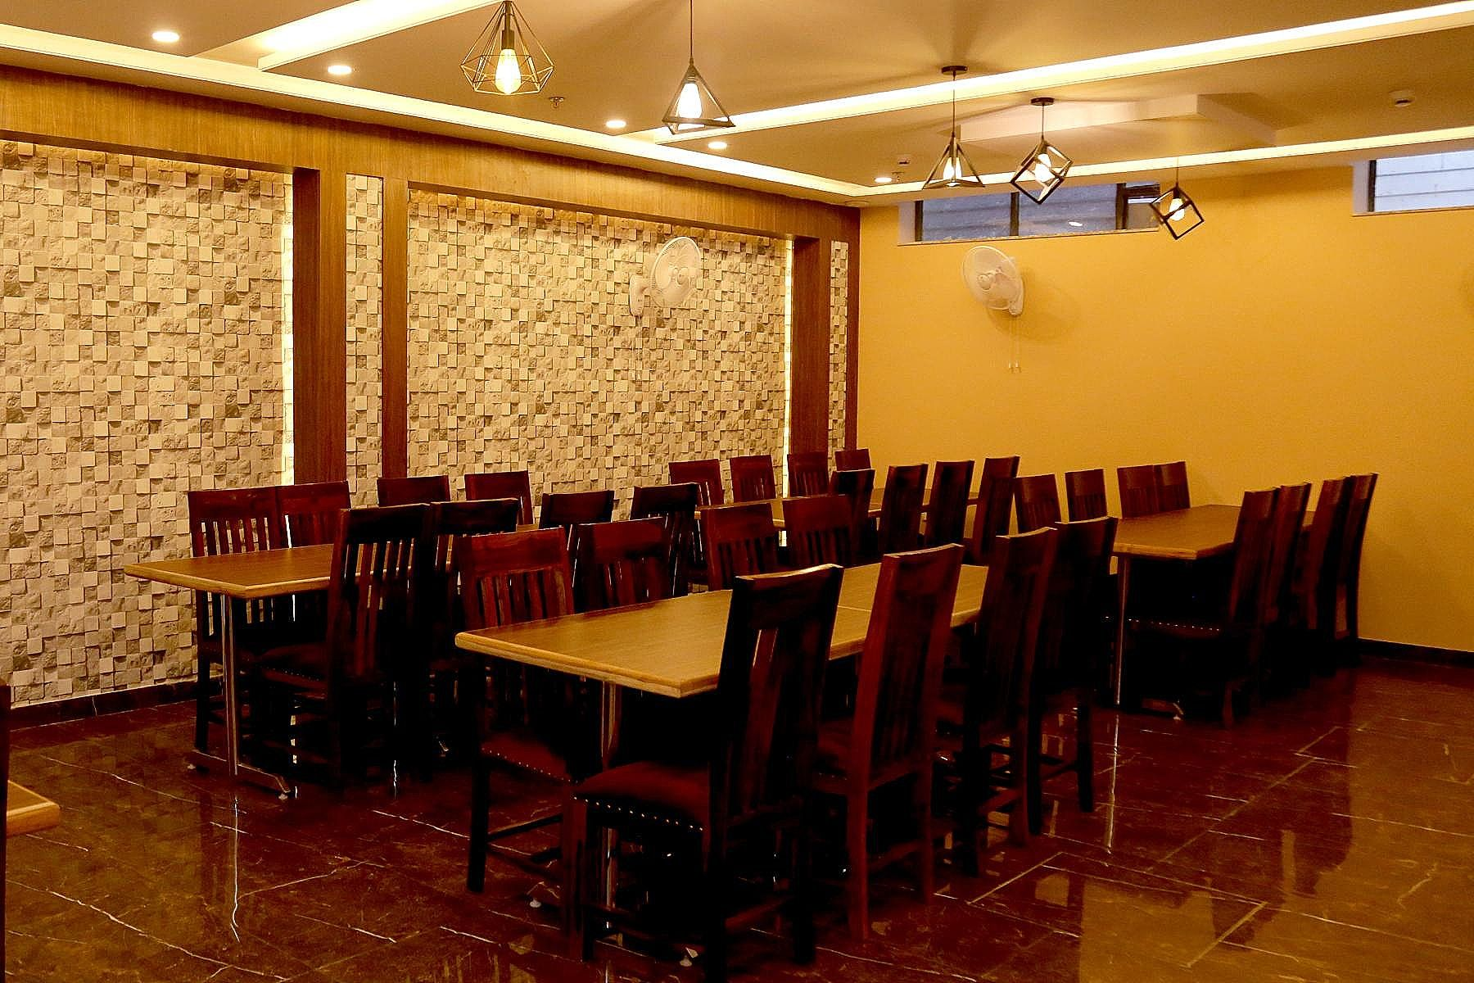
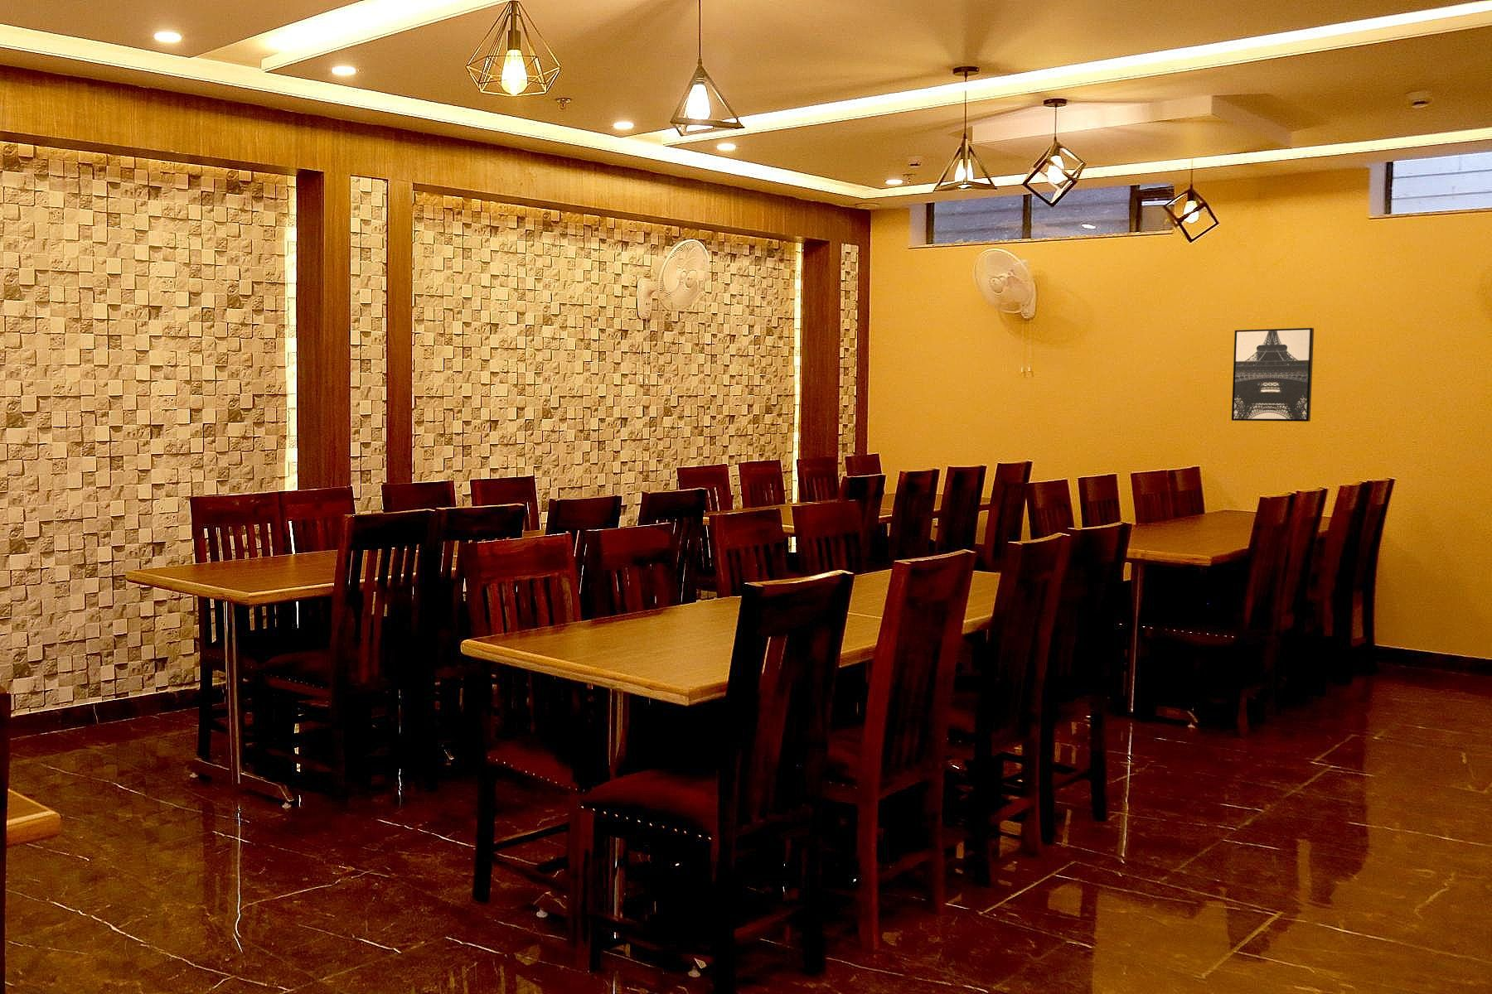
+ wall art (1271, 374)
